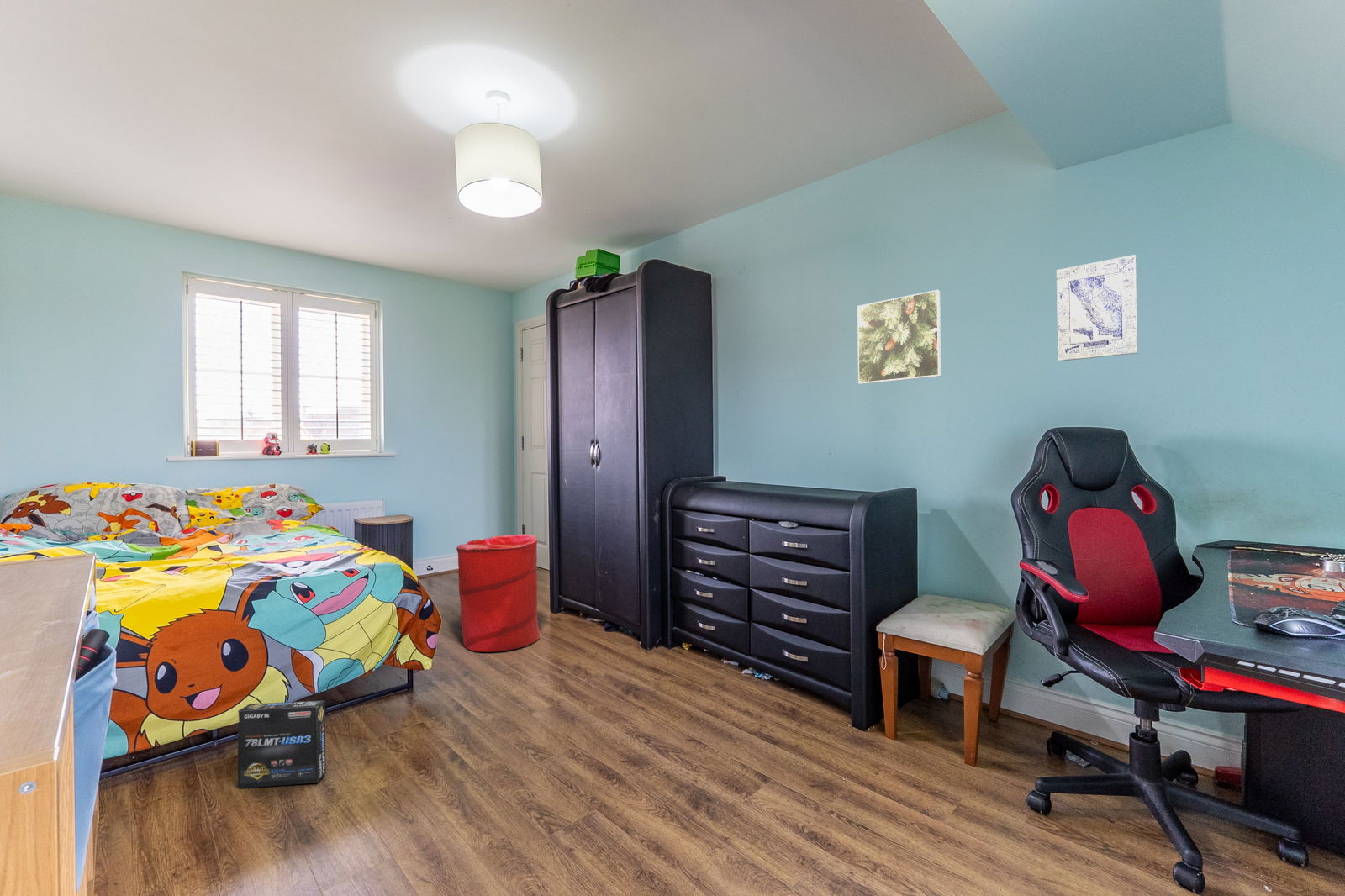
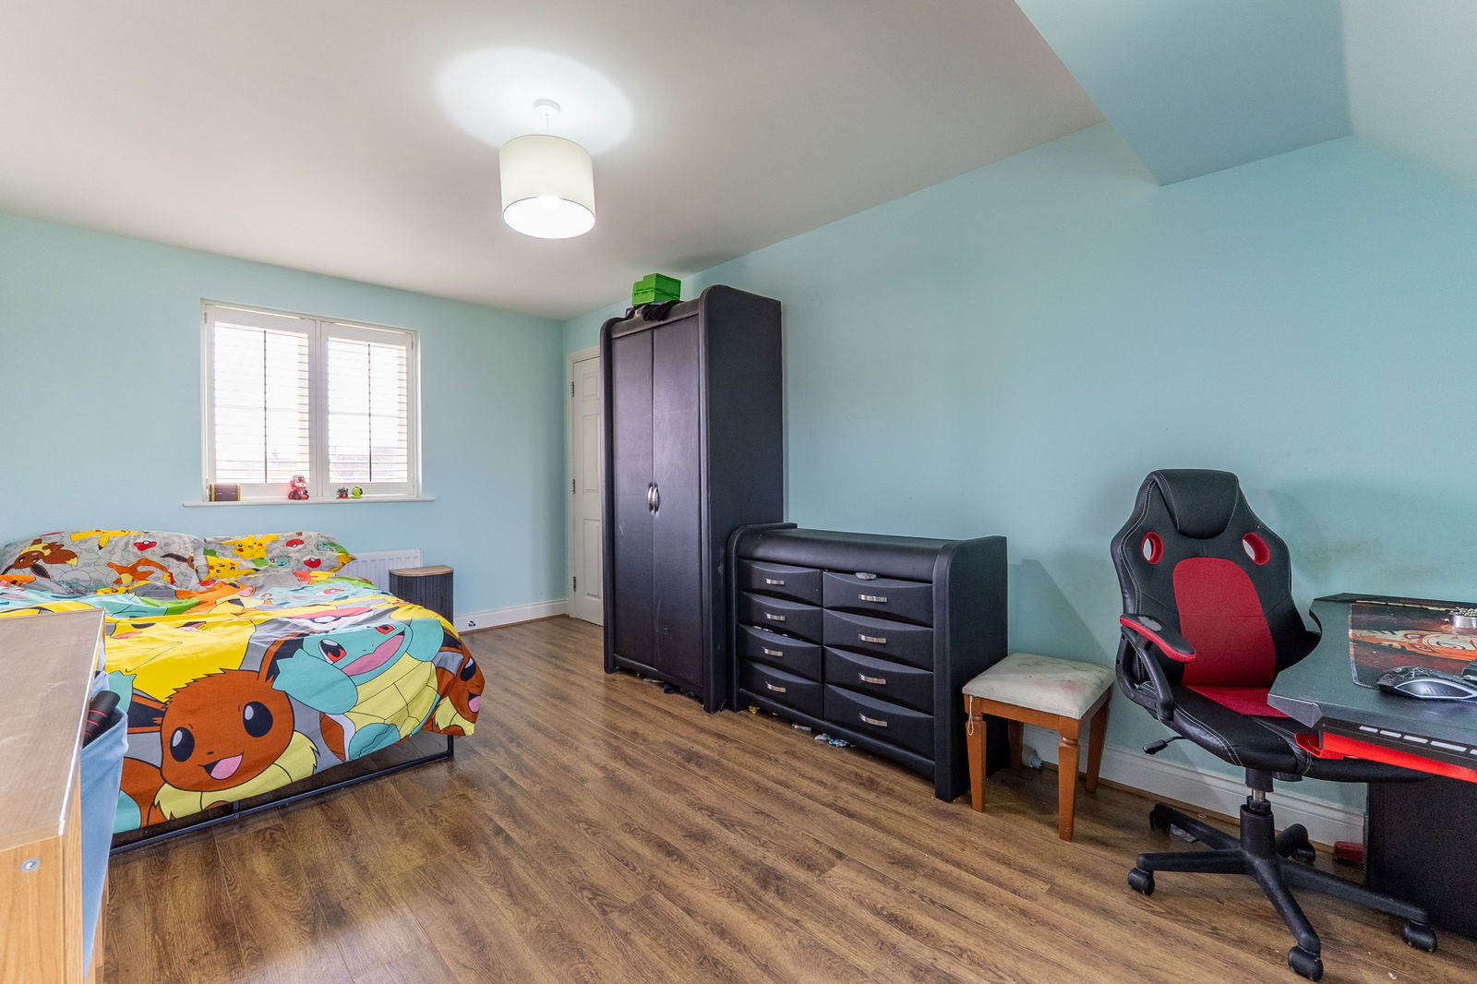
- box (282, 743)
- laundry hamper (498, 588)
- wall art (1095, 309)
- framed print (897, 339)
